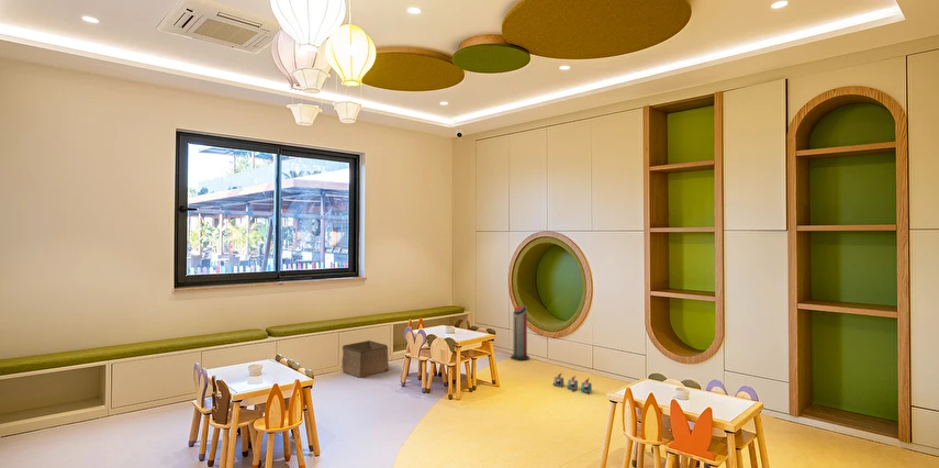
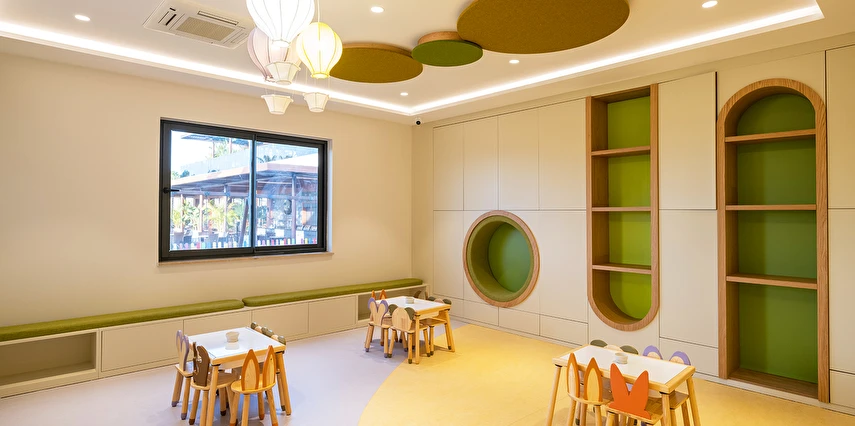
- storage bin (365, 358)
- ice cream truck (570, 381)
- air purifier (519, 332)
